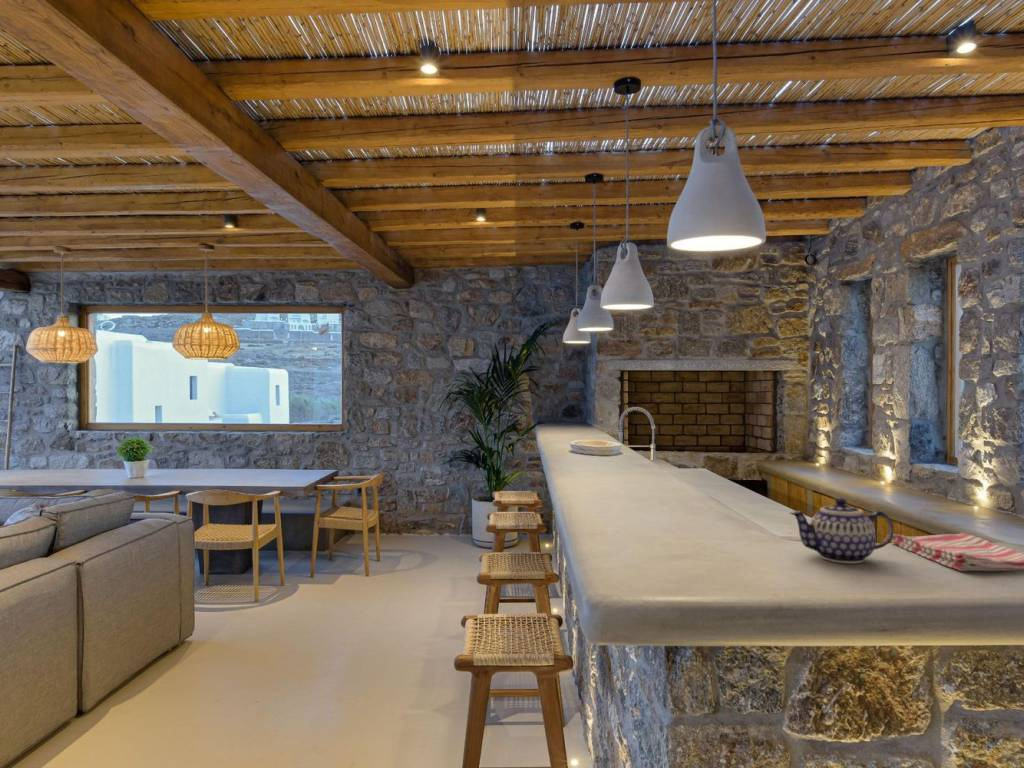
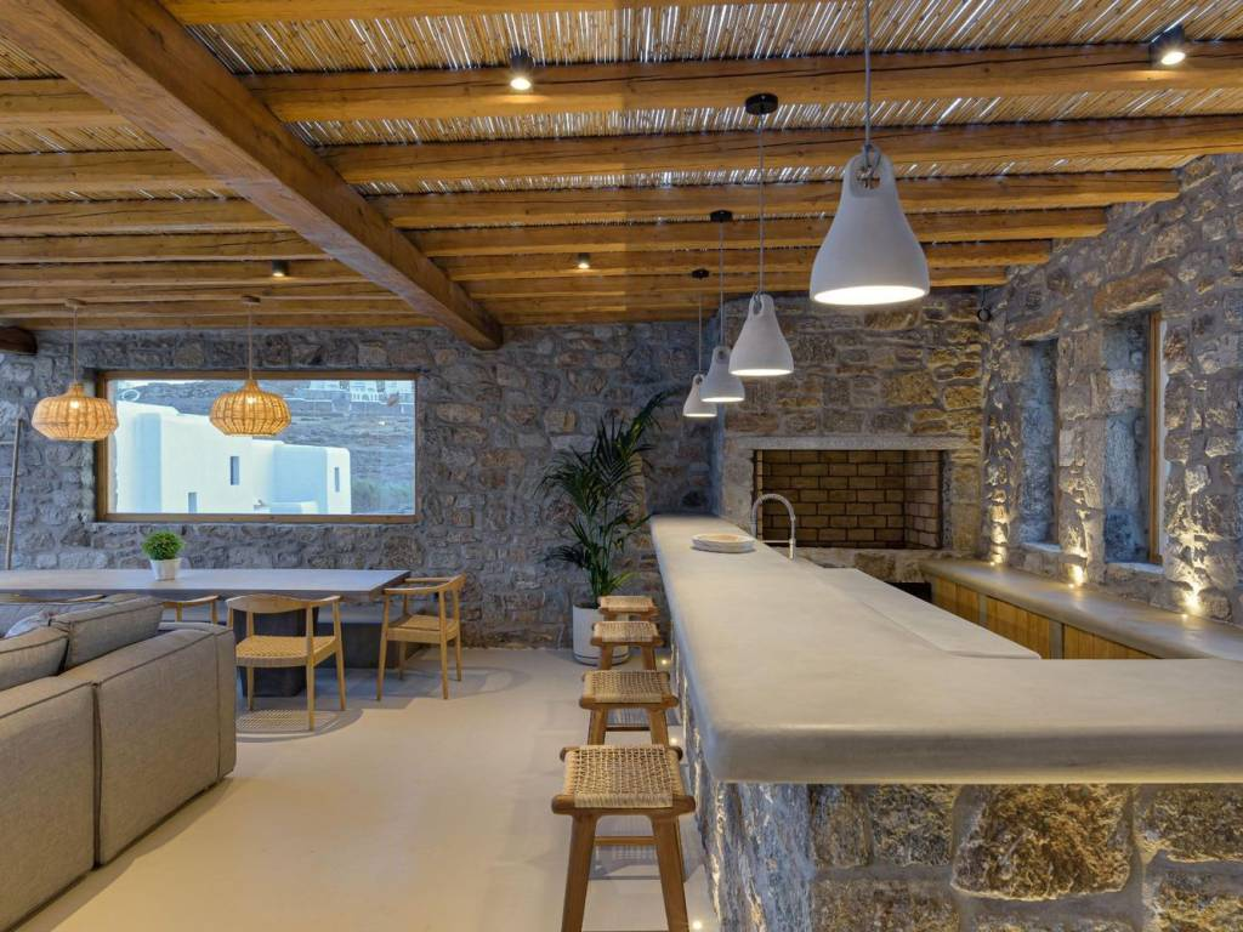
- teapot (841, 528)
- dish towel (963, 547)
